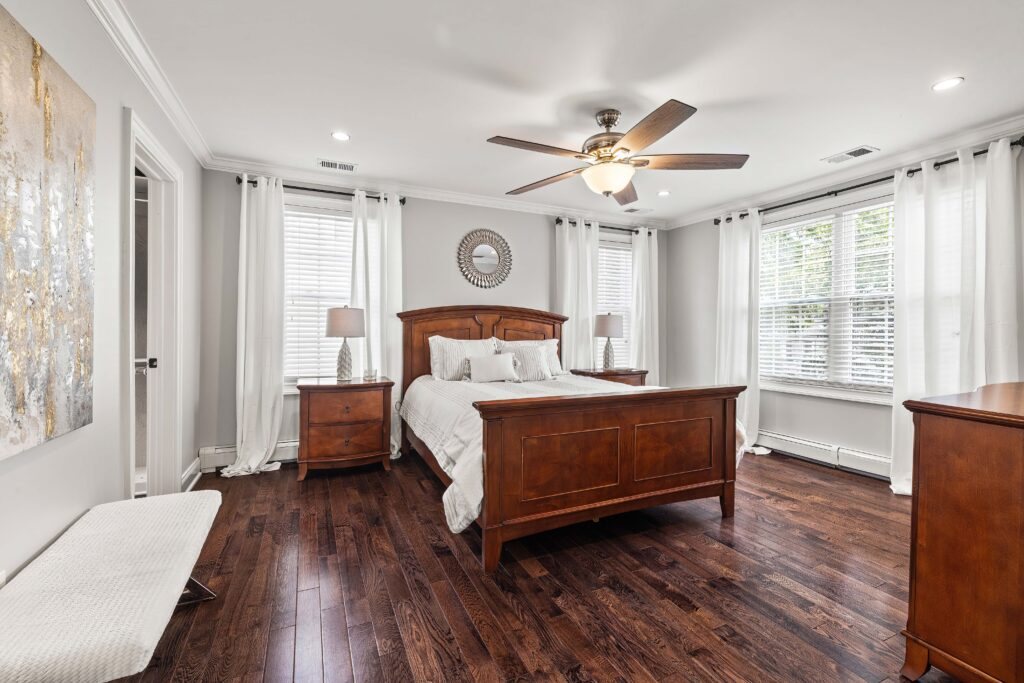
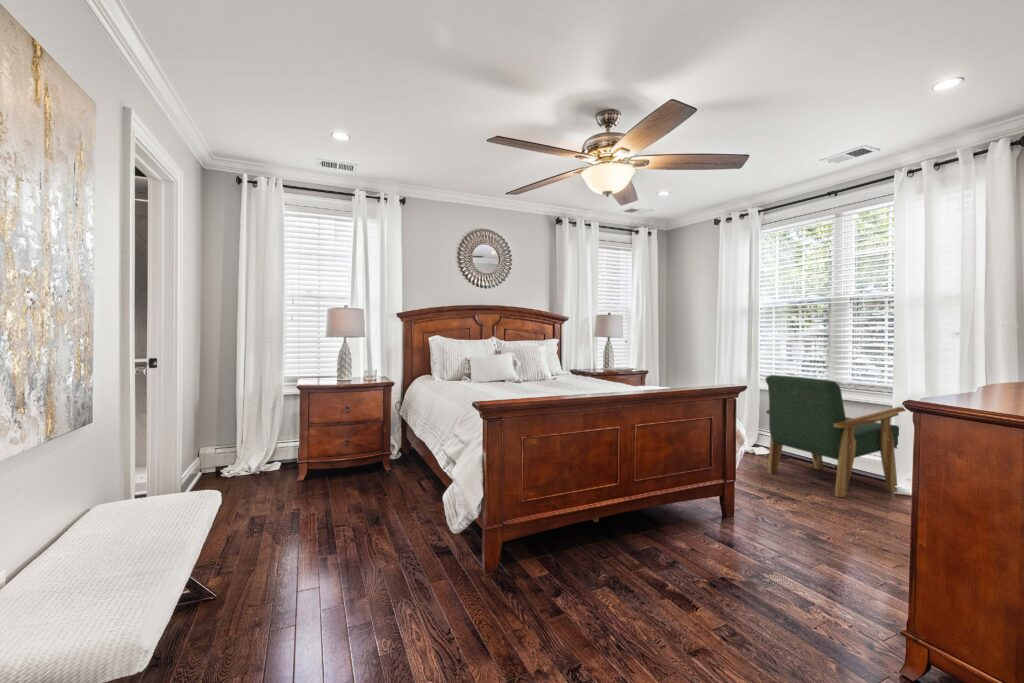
+ armchair (831, 428)
